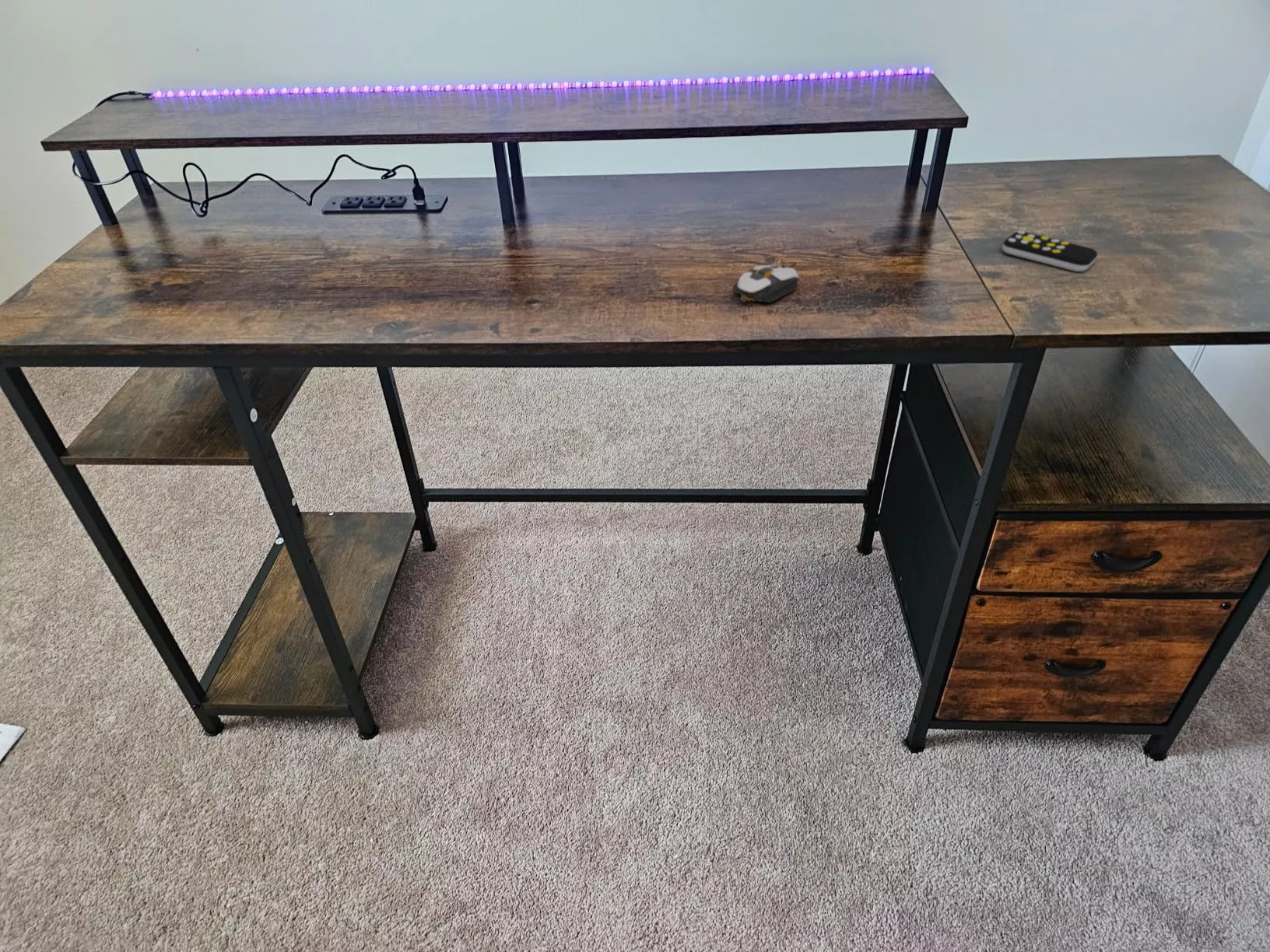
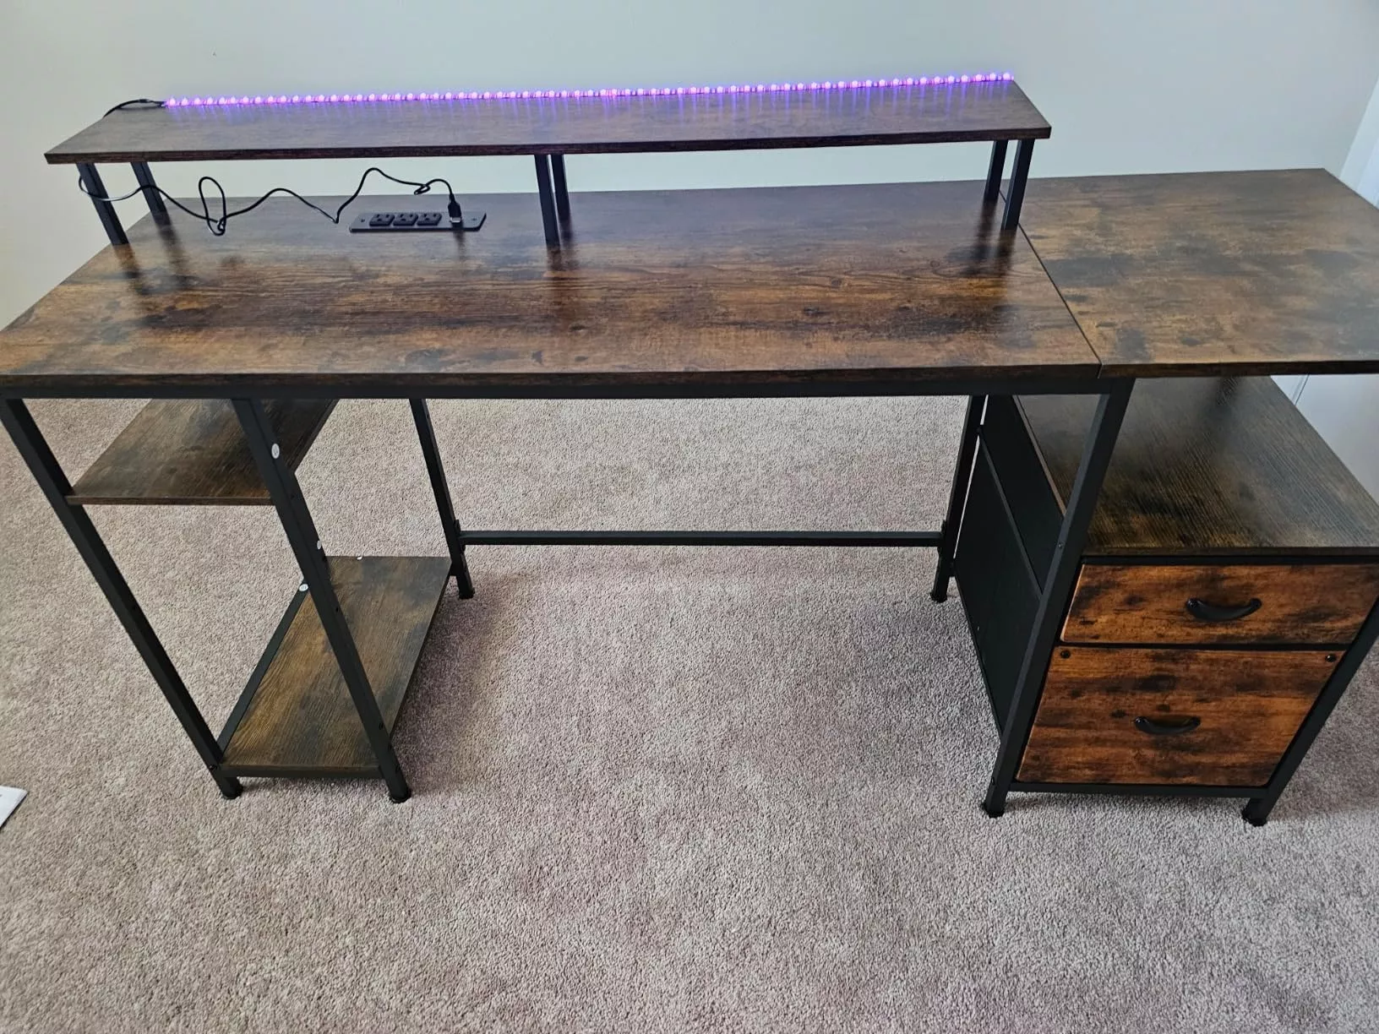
- computer mouse (770, 275)
- remote control (1049, 250)
